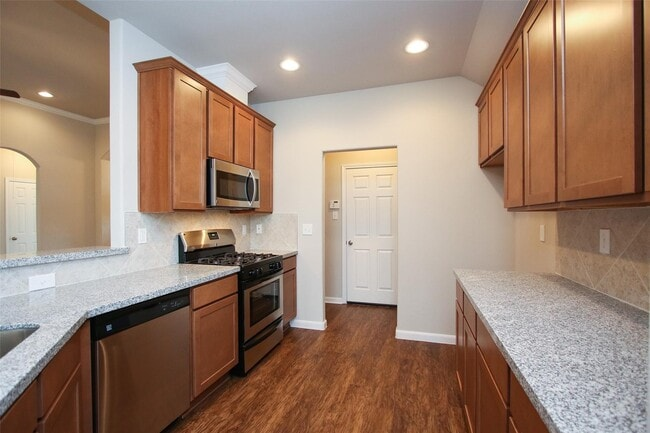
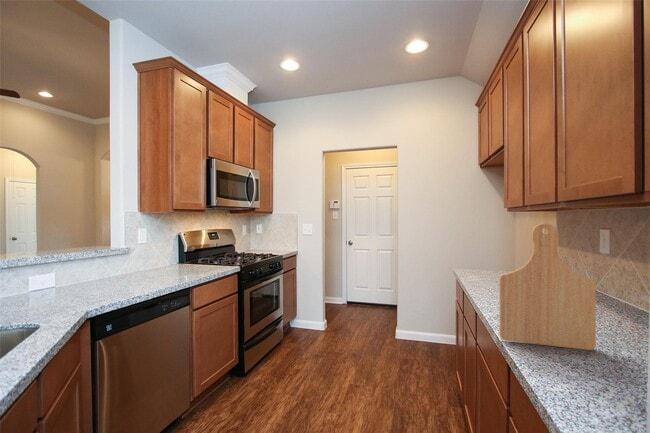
+ cutting board (543, 282)
